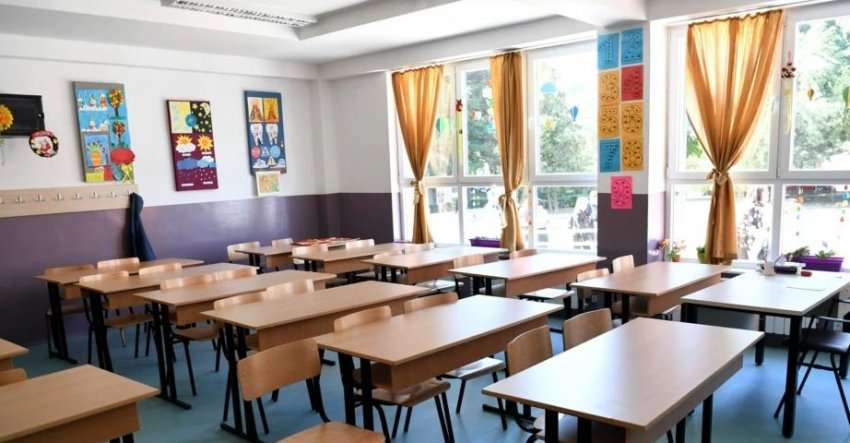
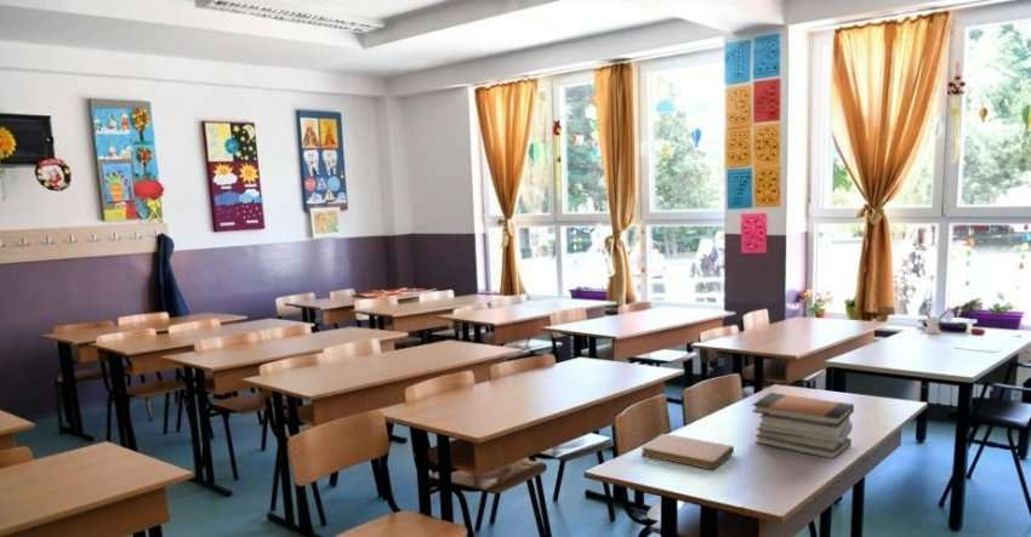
+ book stack (803, 424)
+ notebook (687, 450)
